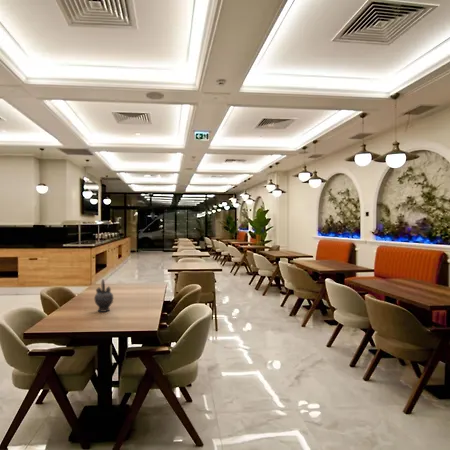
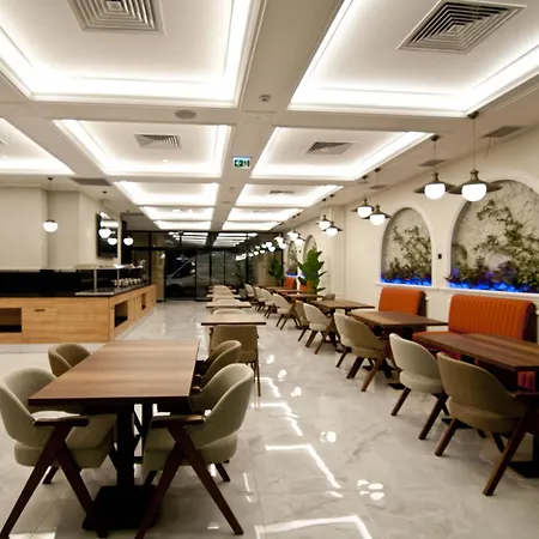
- teapot (104, 294)
